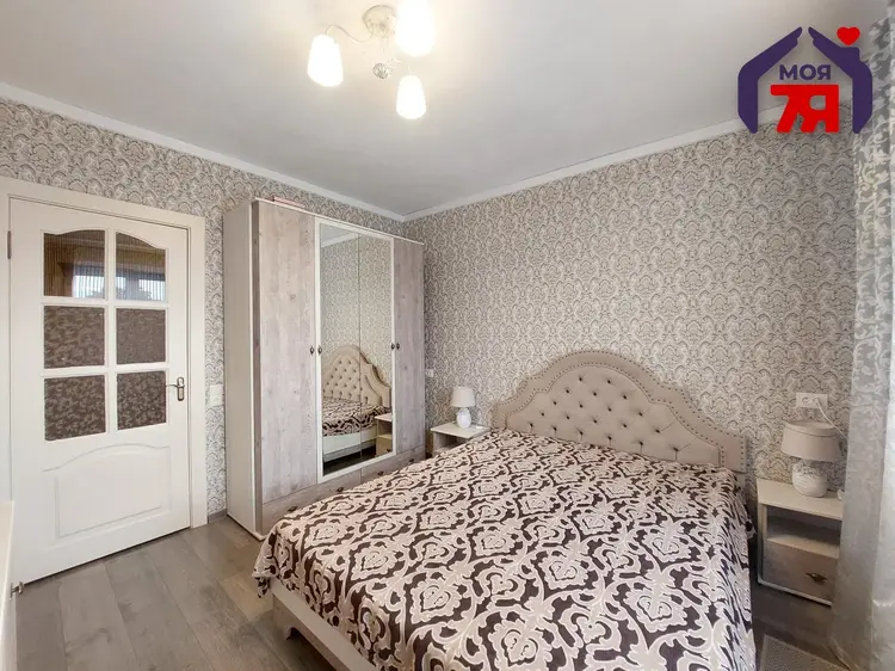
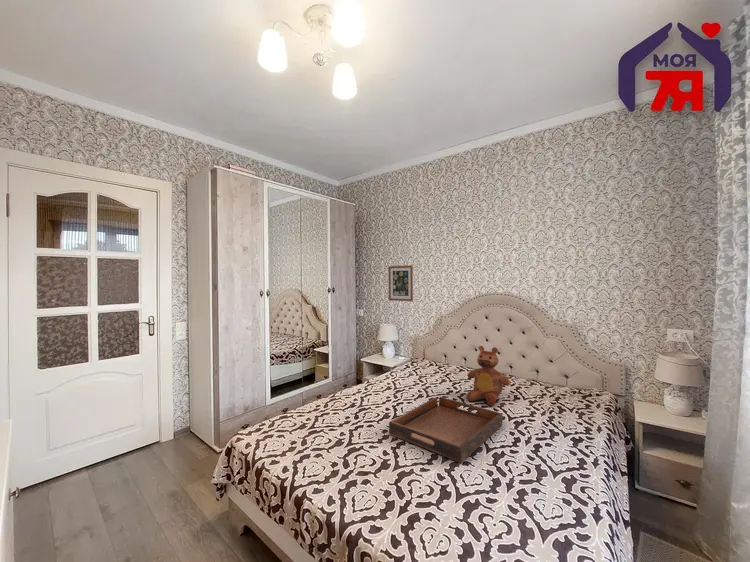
+ wall art (400, 283)
+ serving tray (447, 423)
+ teddy bear (485, 373)
